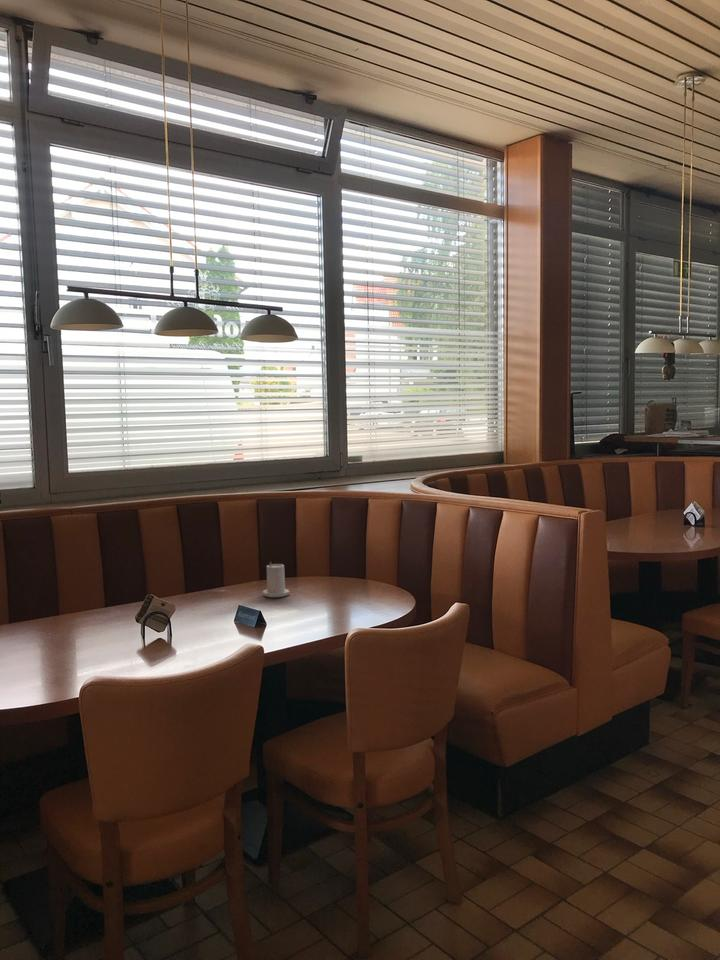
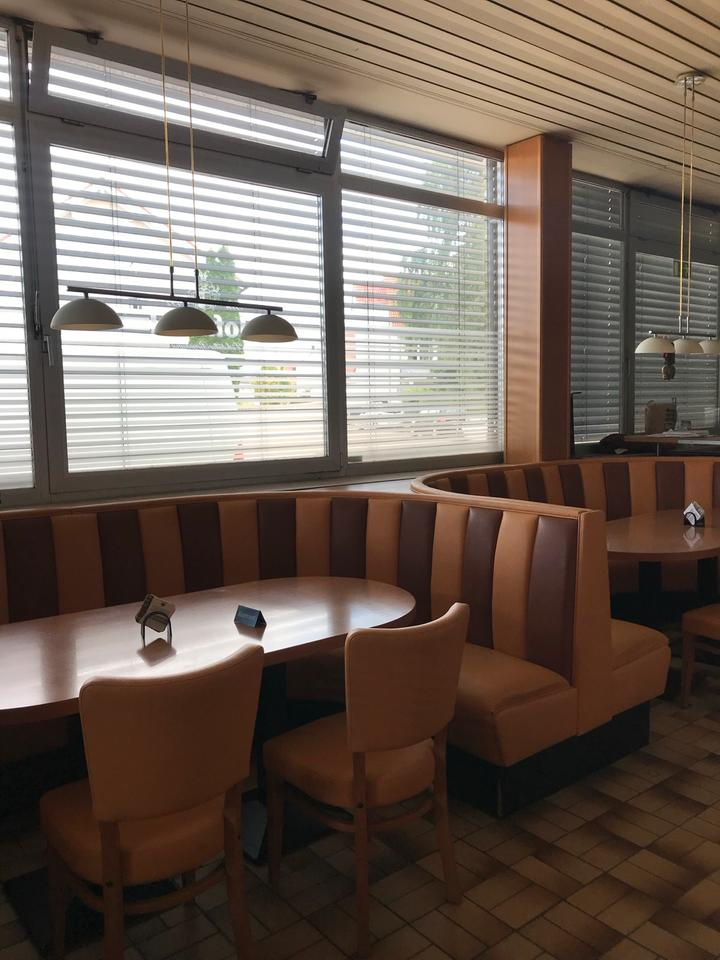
- candle (276, 577)
